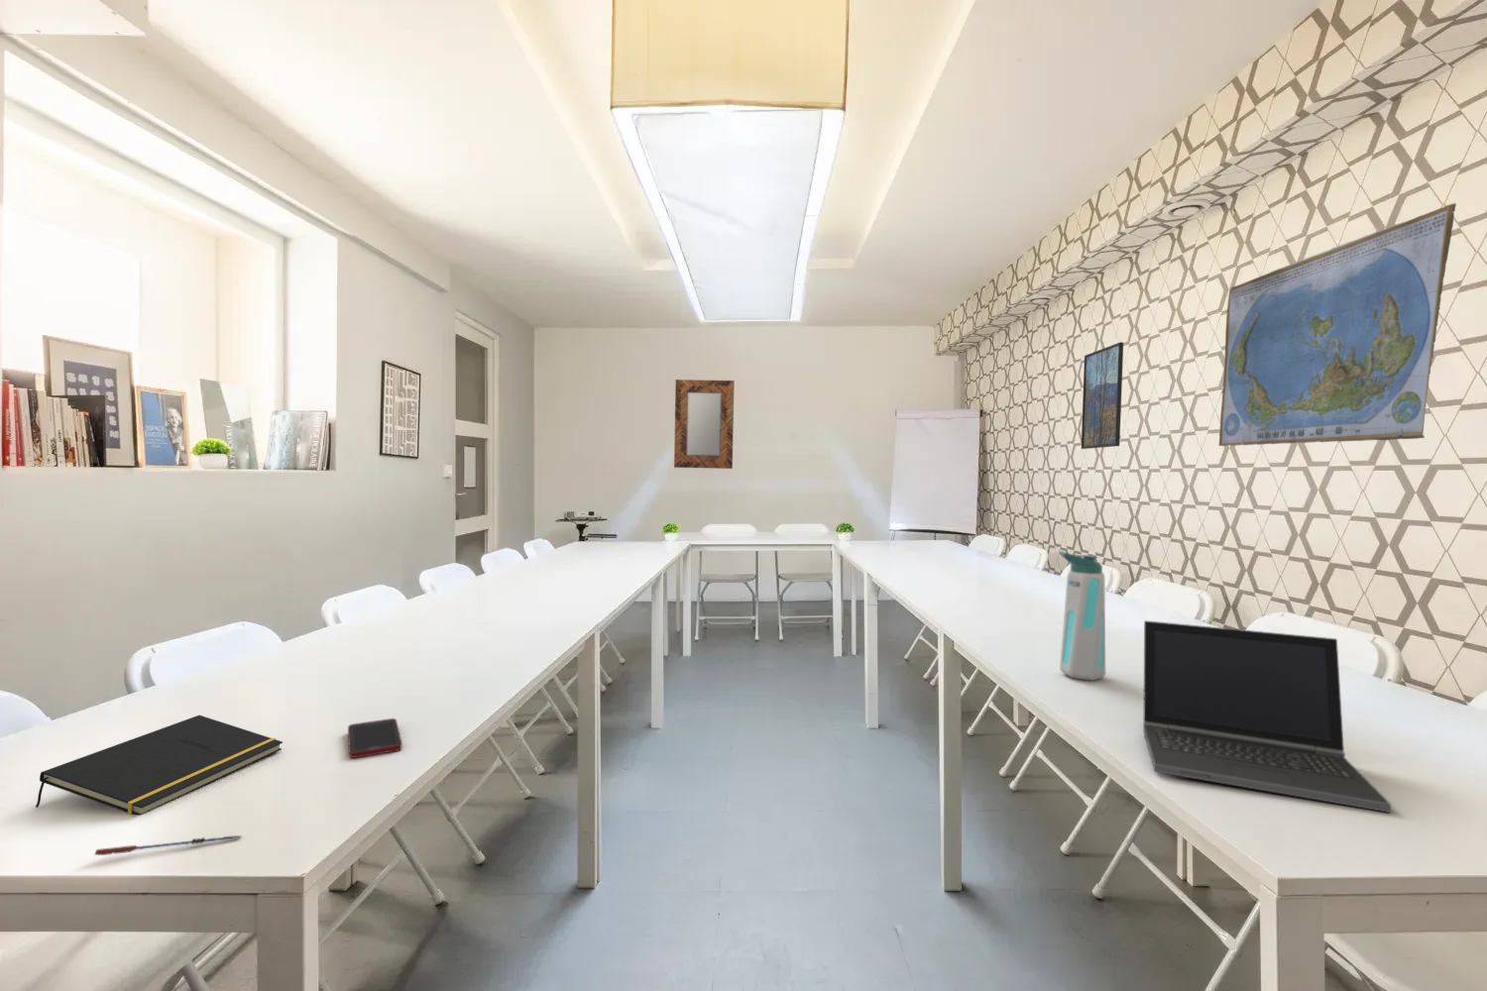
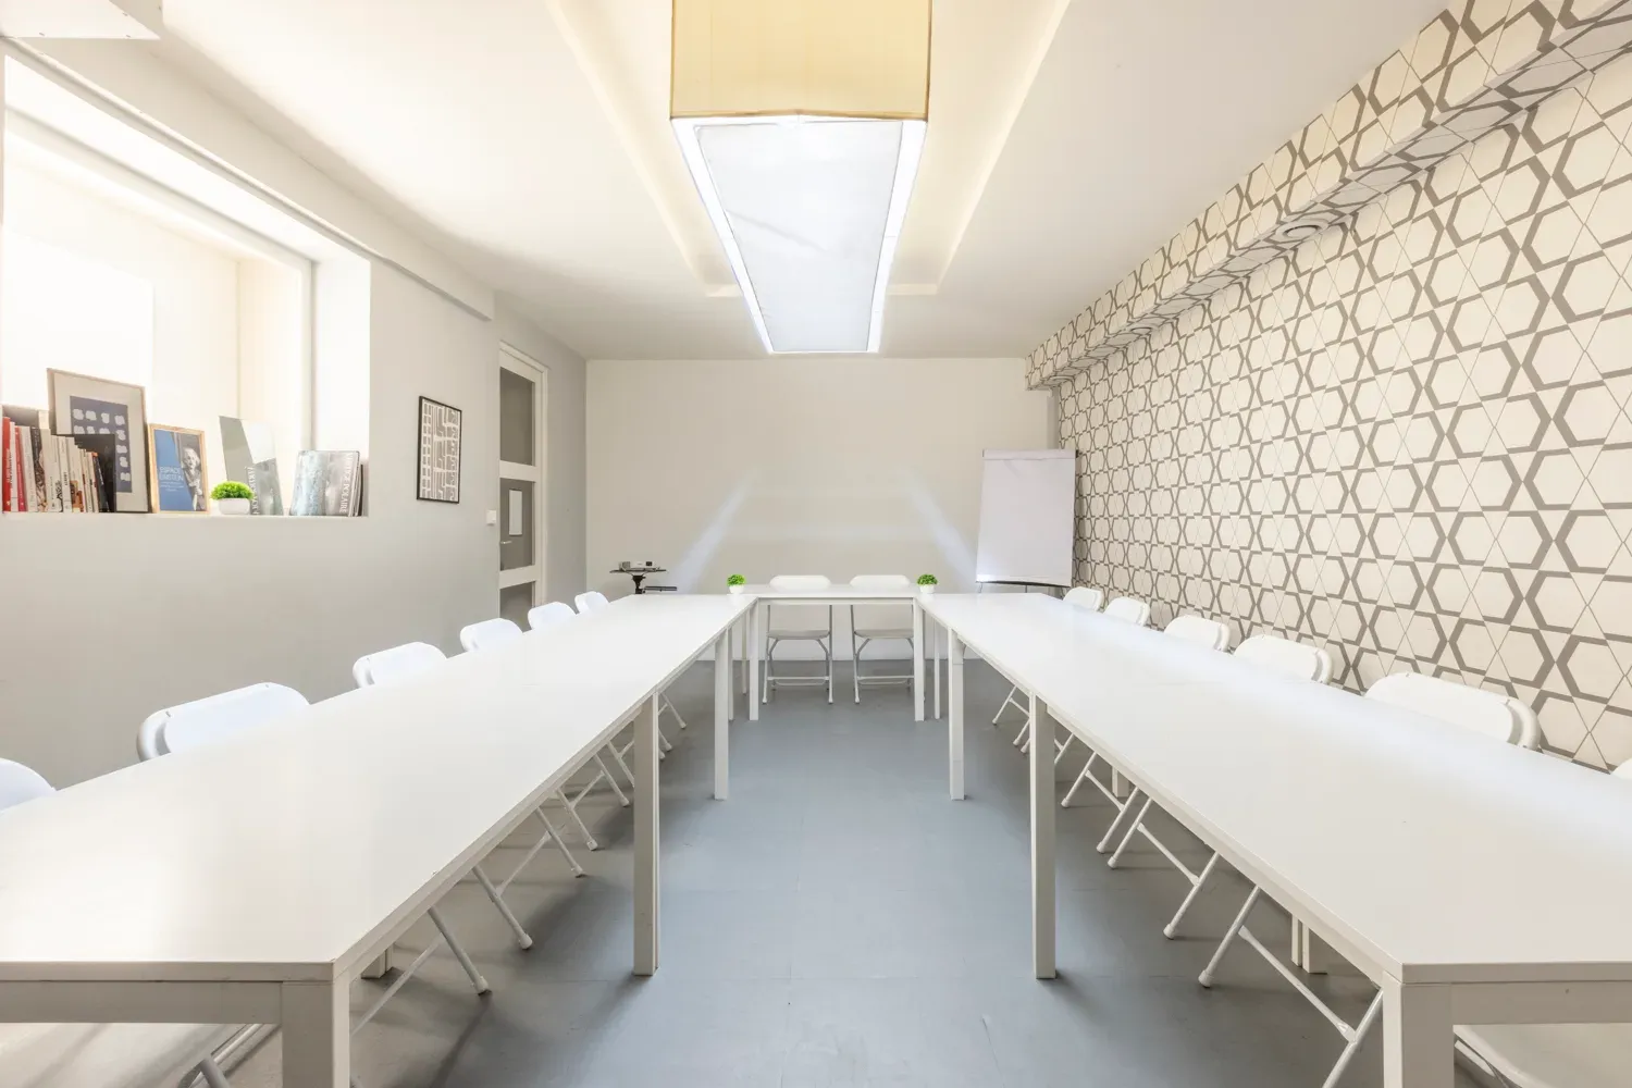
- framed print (1101, 398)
- cell phone (374, 737)
- water bottle (1081, 614)
- world map (1312, 348)
- home mirror (704, 424)
- pen (170, 843)
- laptop computer (1249, 702)
- notepad (173, 759)
